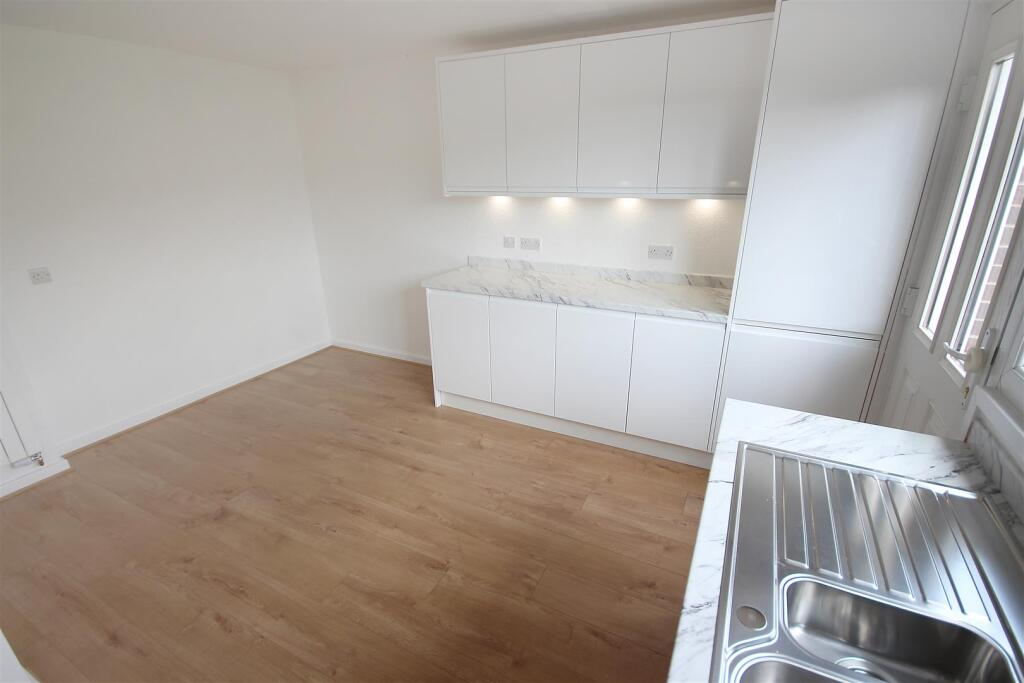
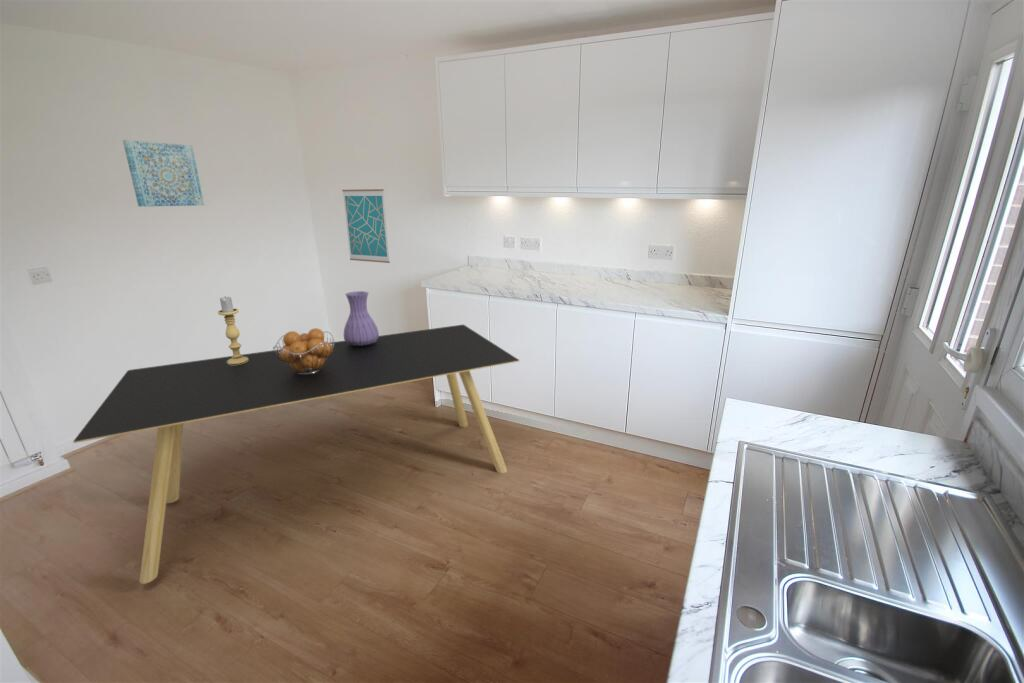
+ fruit basket (305, 350)
+ dining table (333, 395)
+ vase (359, 318)
+ wall art (366, 226)
+ candle holder (231, 329)
+ wall art (166, 175)
